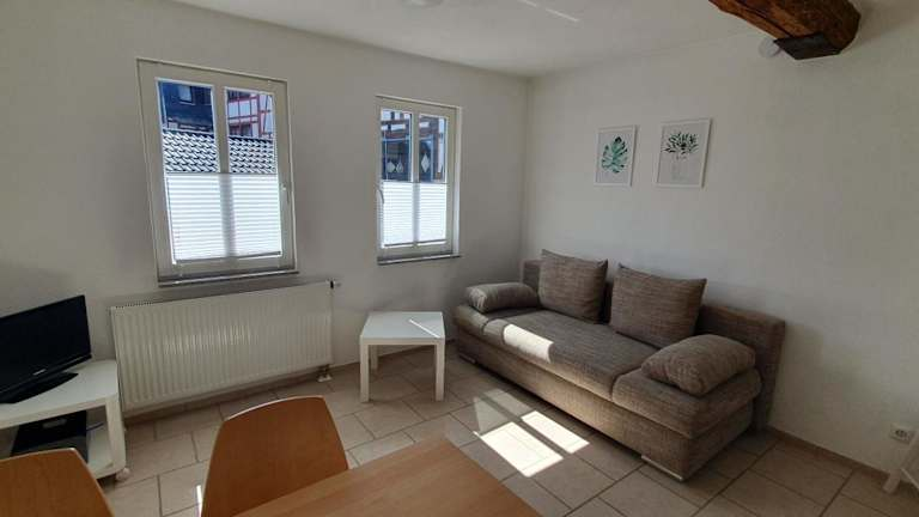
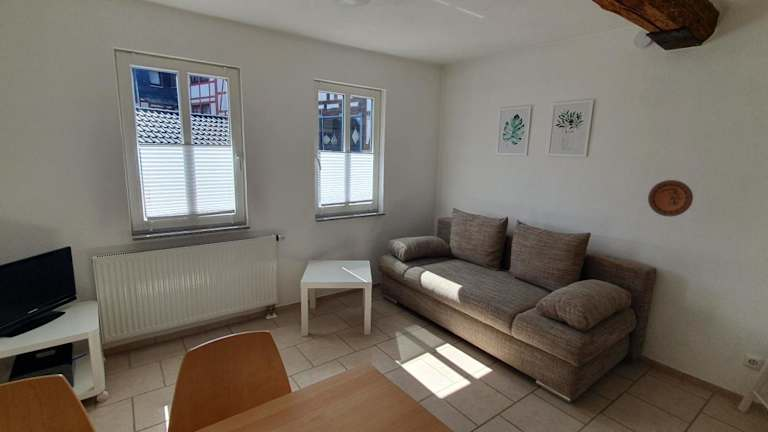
+ decorative plate (669, 198)
